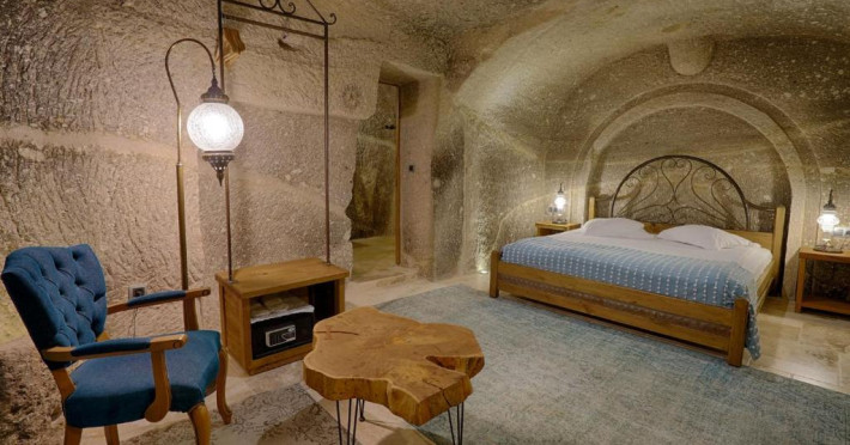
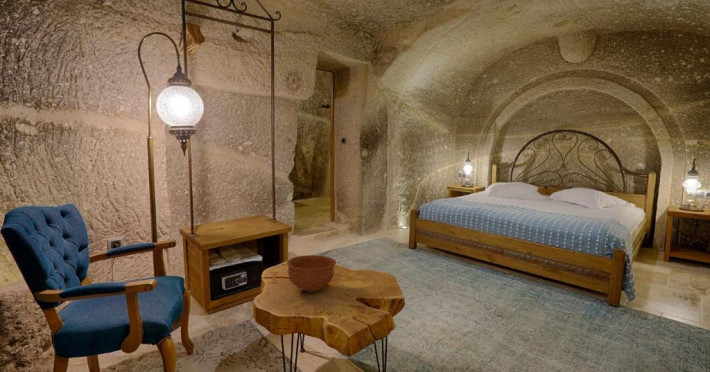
+ bowl (311, 275)
